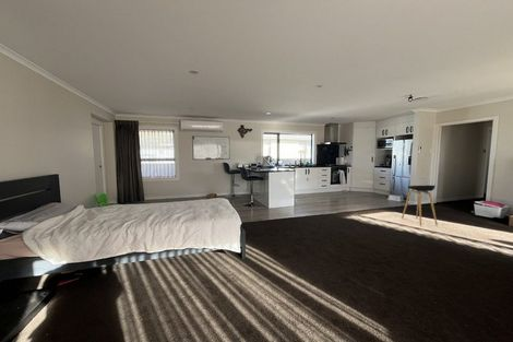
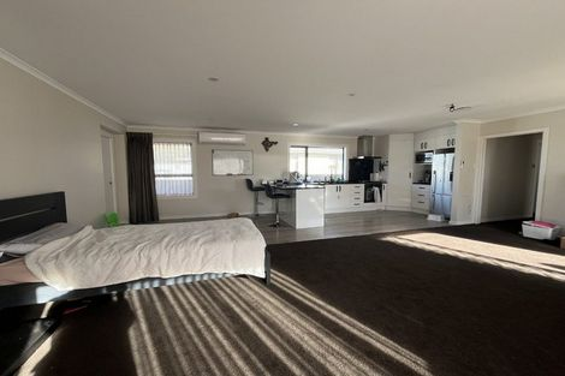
- stool (419, 202)
